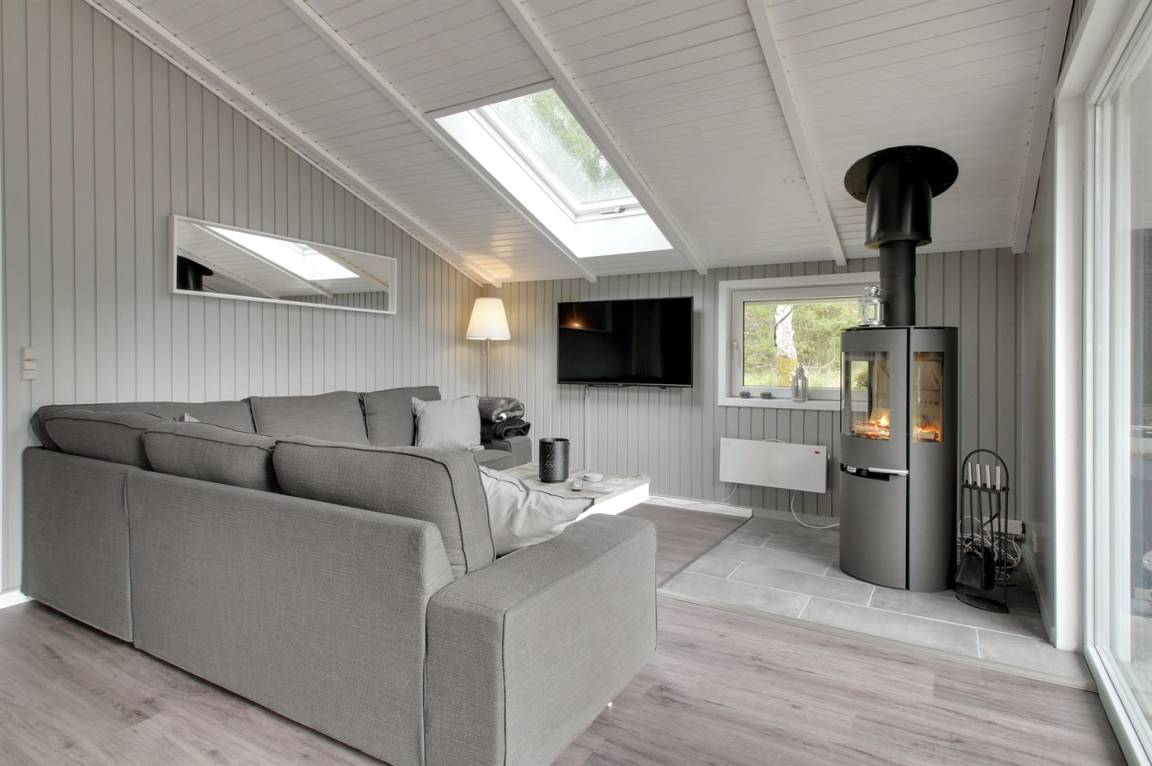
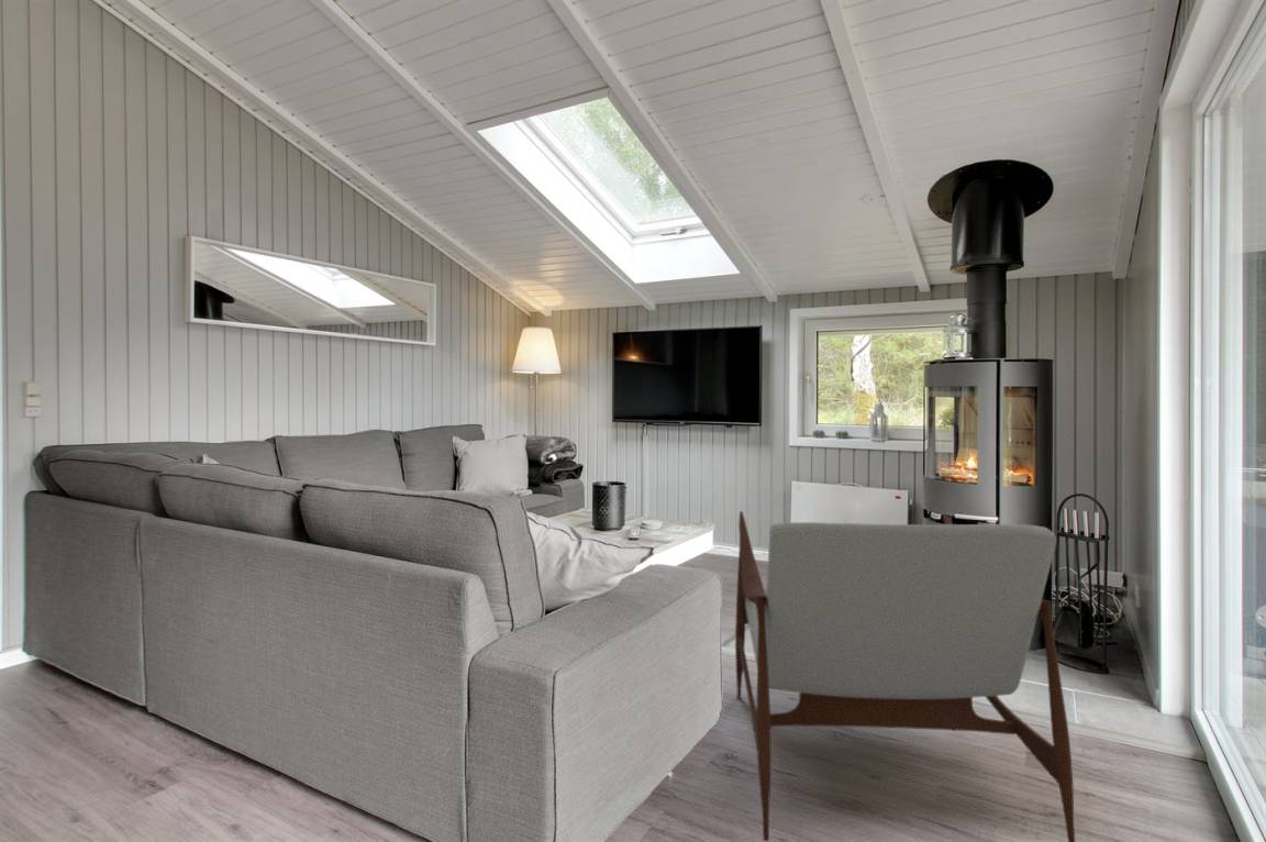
+ armchair (868, 631)
